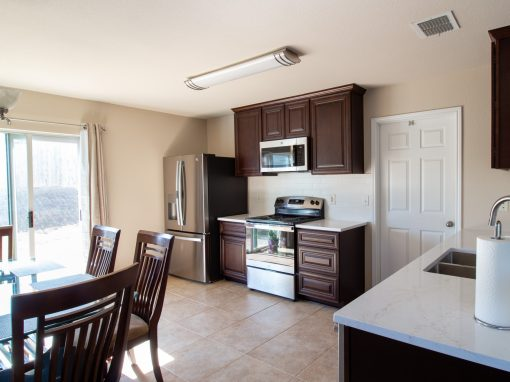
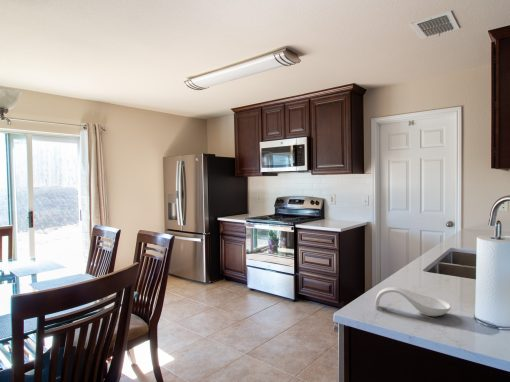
+ spoon rest (411, 300)
